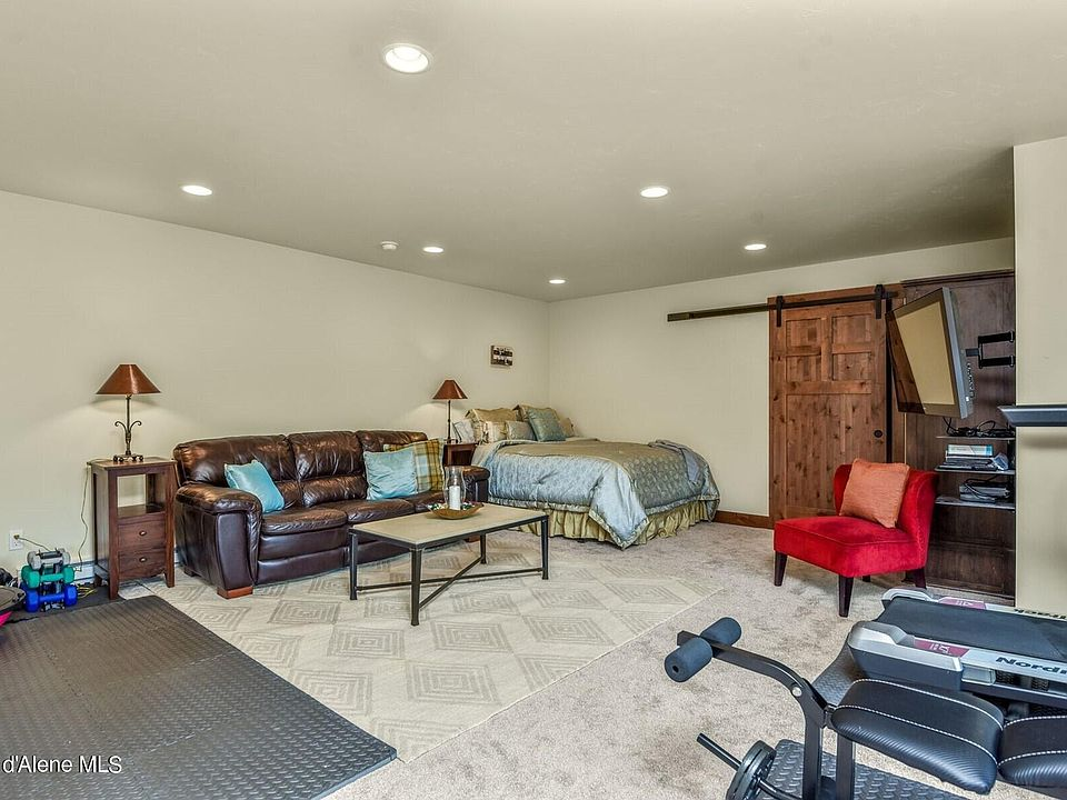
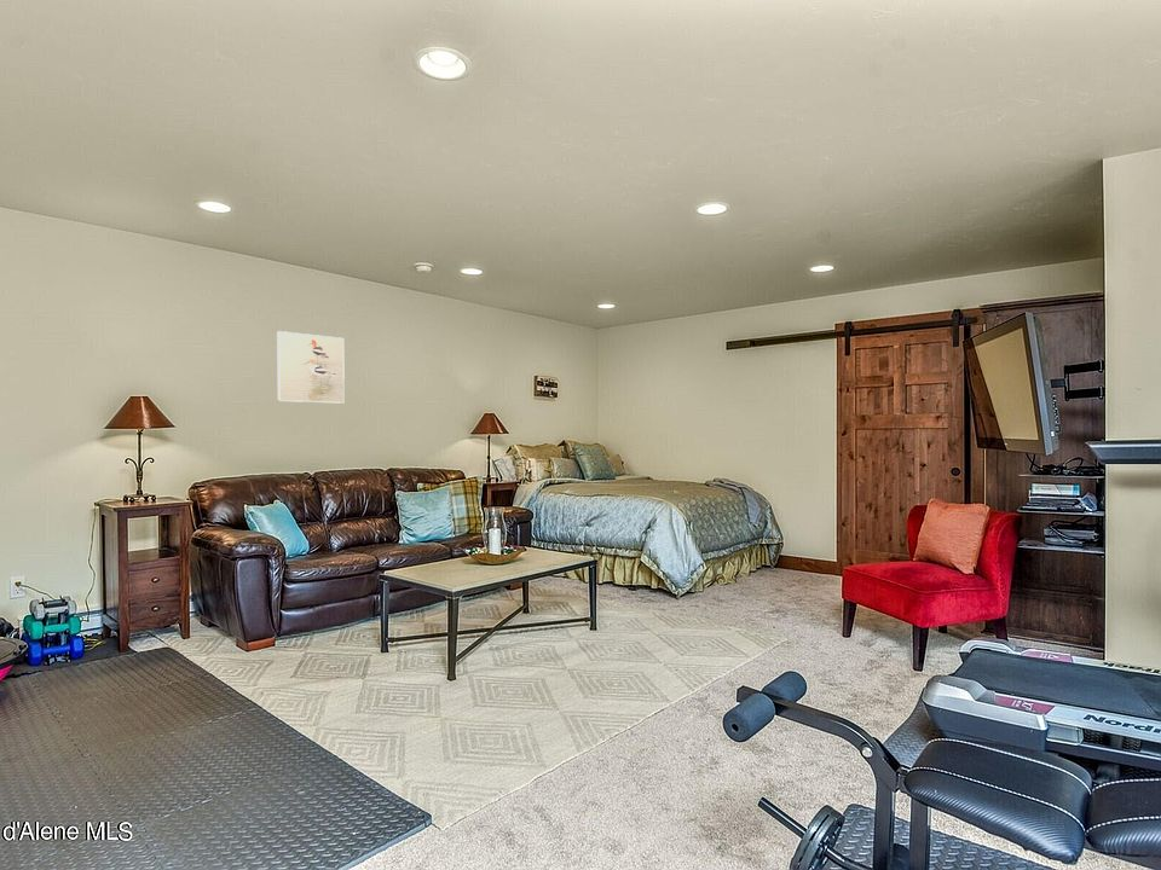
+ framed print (311, 367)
